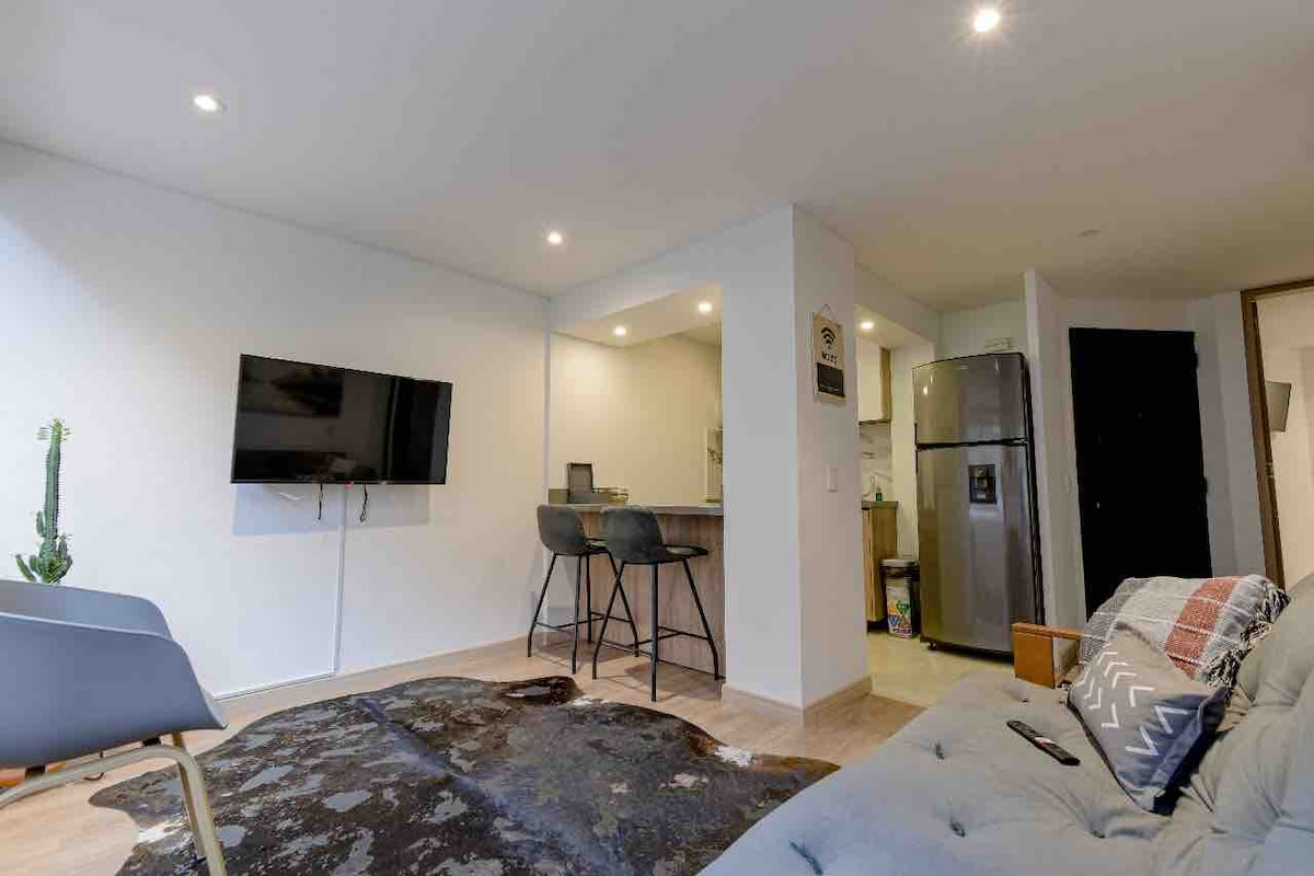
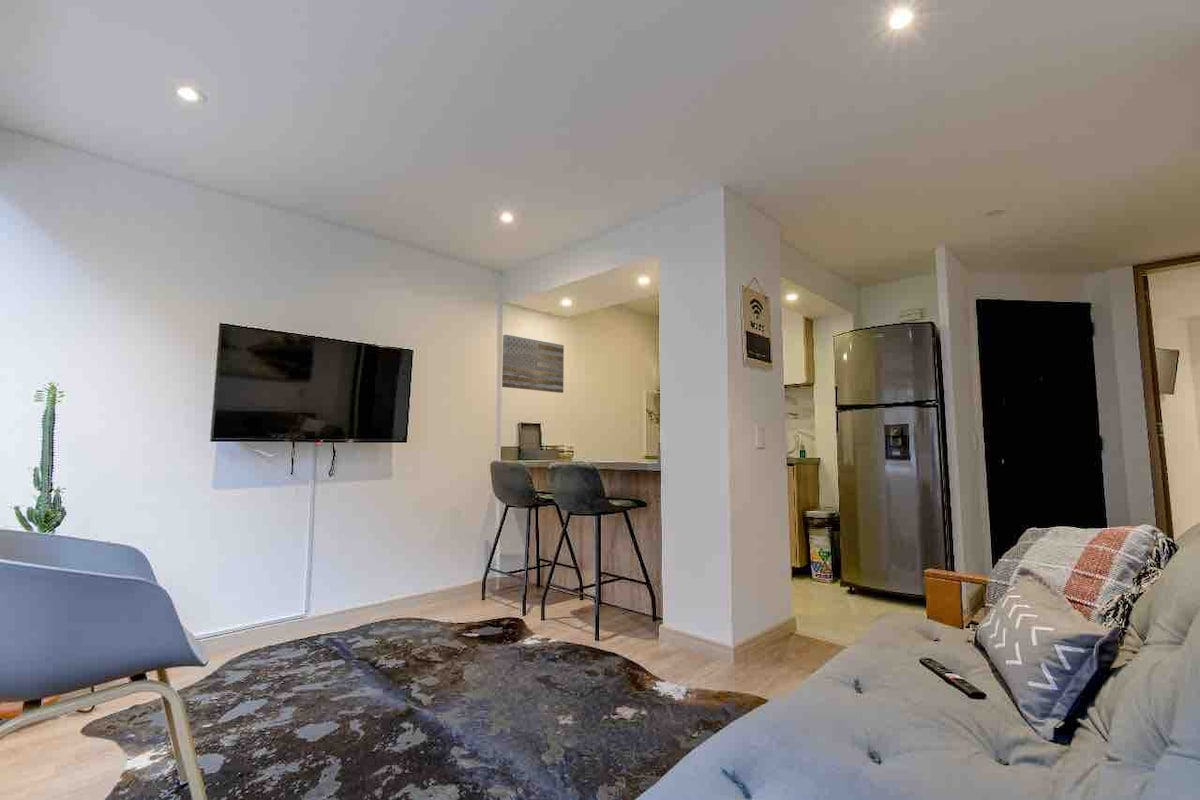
+ wall art (534, 365)
